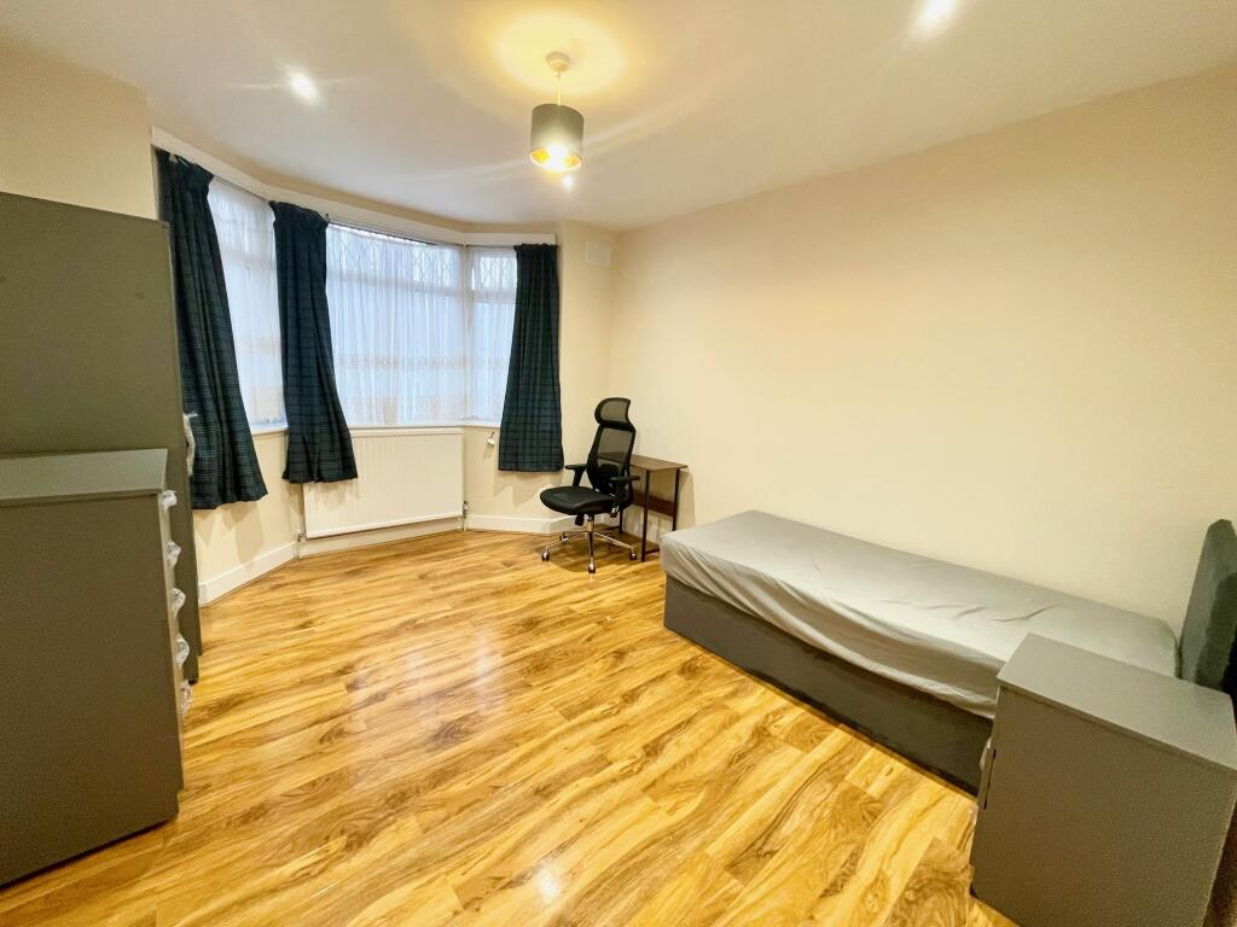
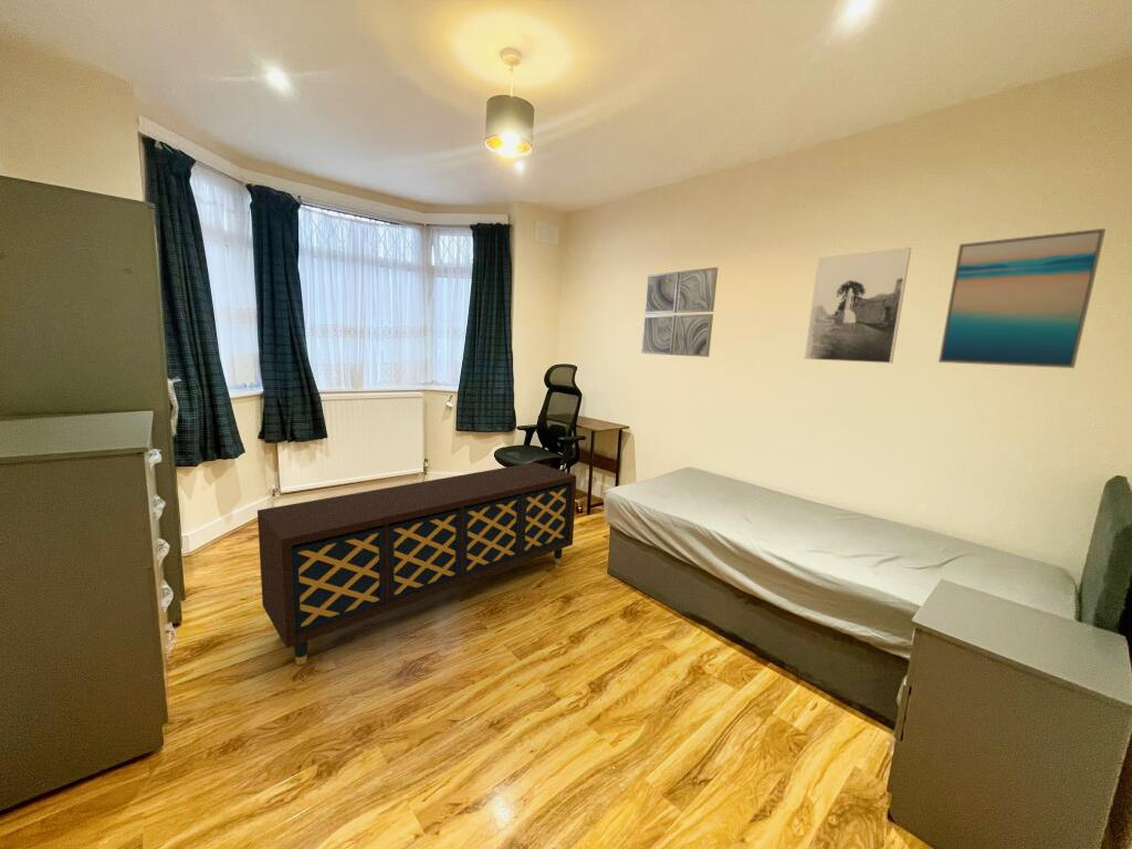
+ sideboard (443, 542)
+ wall art (677, 315)
+ wall art (1014, 302)
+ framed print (853, 307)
